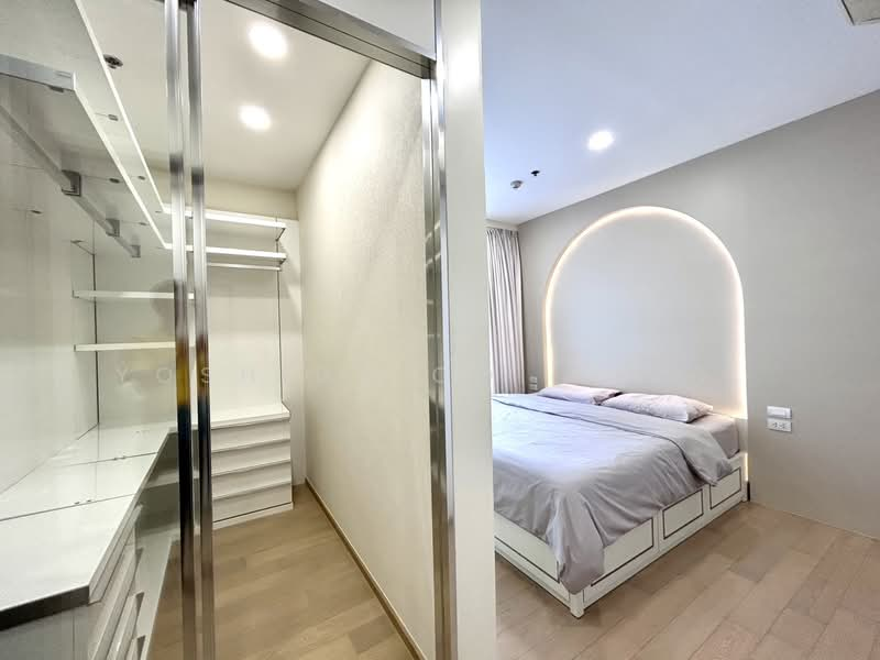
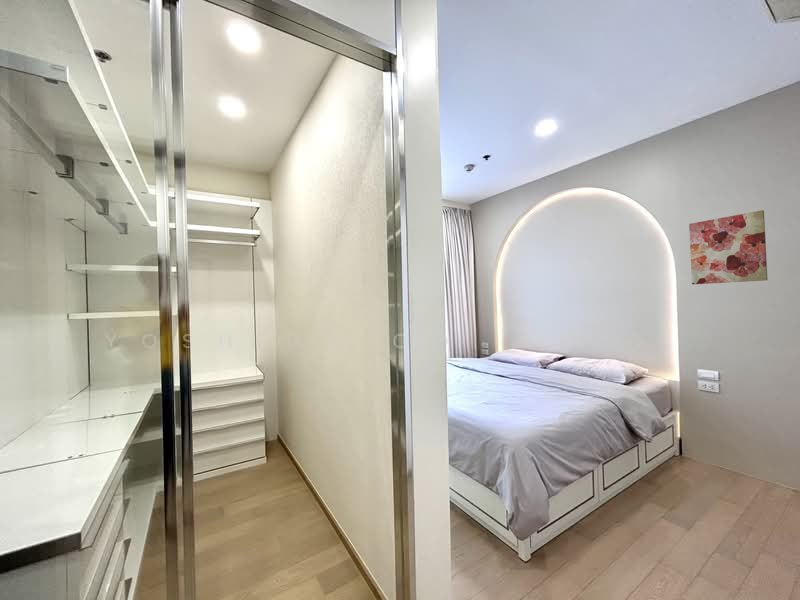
+ wall art (725, 250)
